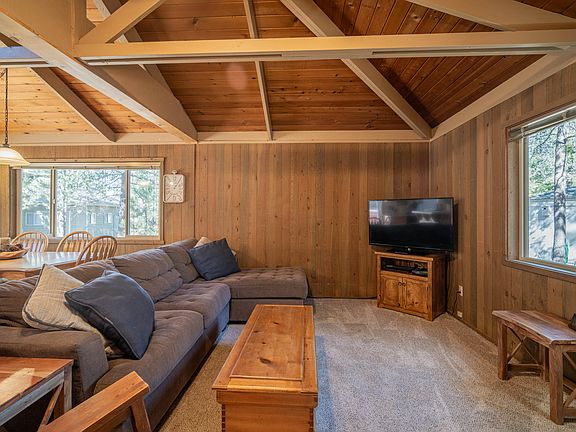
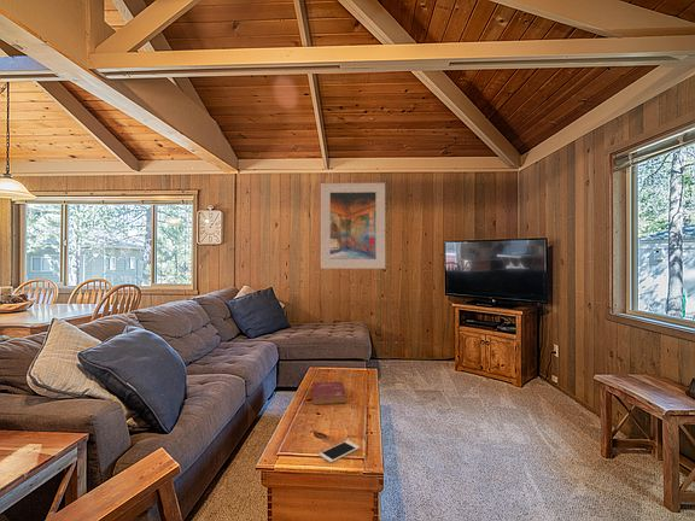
+ cell phone (339, 450)
+ book (328, 392)
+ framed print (352, 226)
